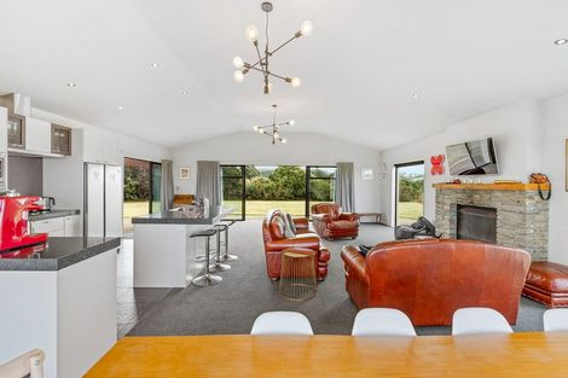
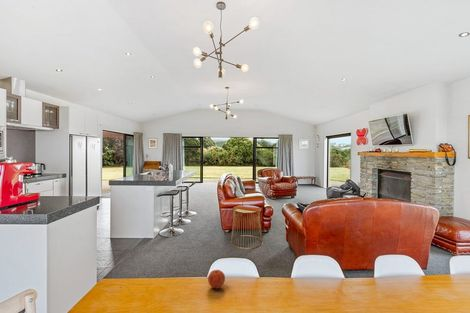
+ apple (216, 278)
